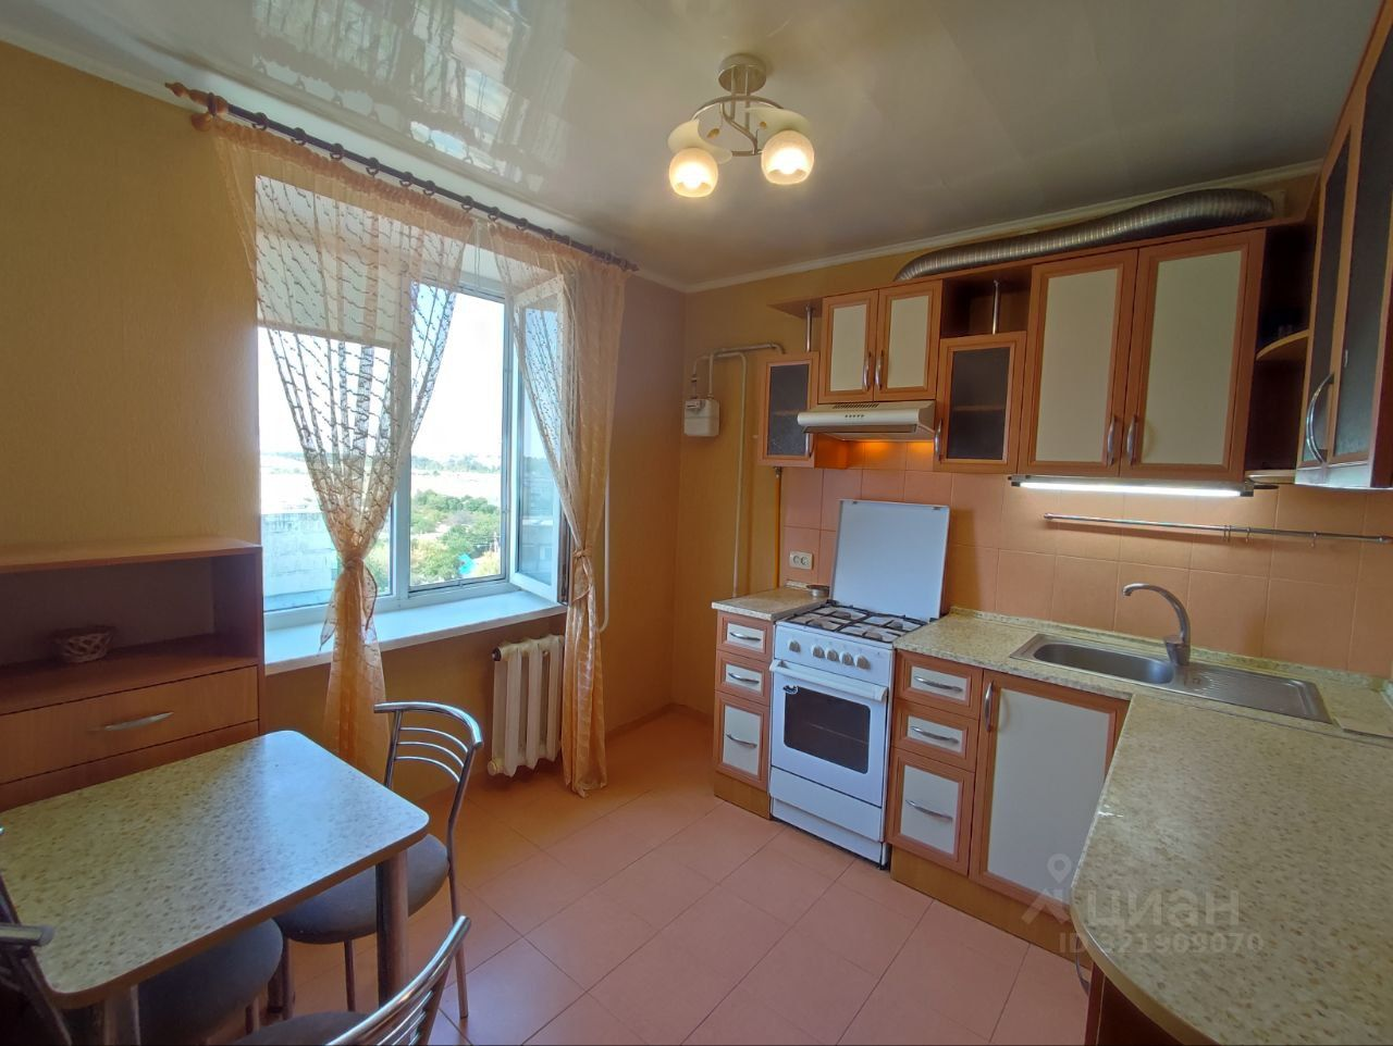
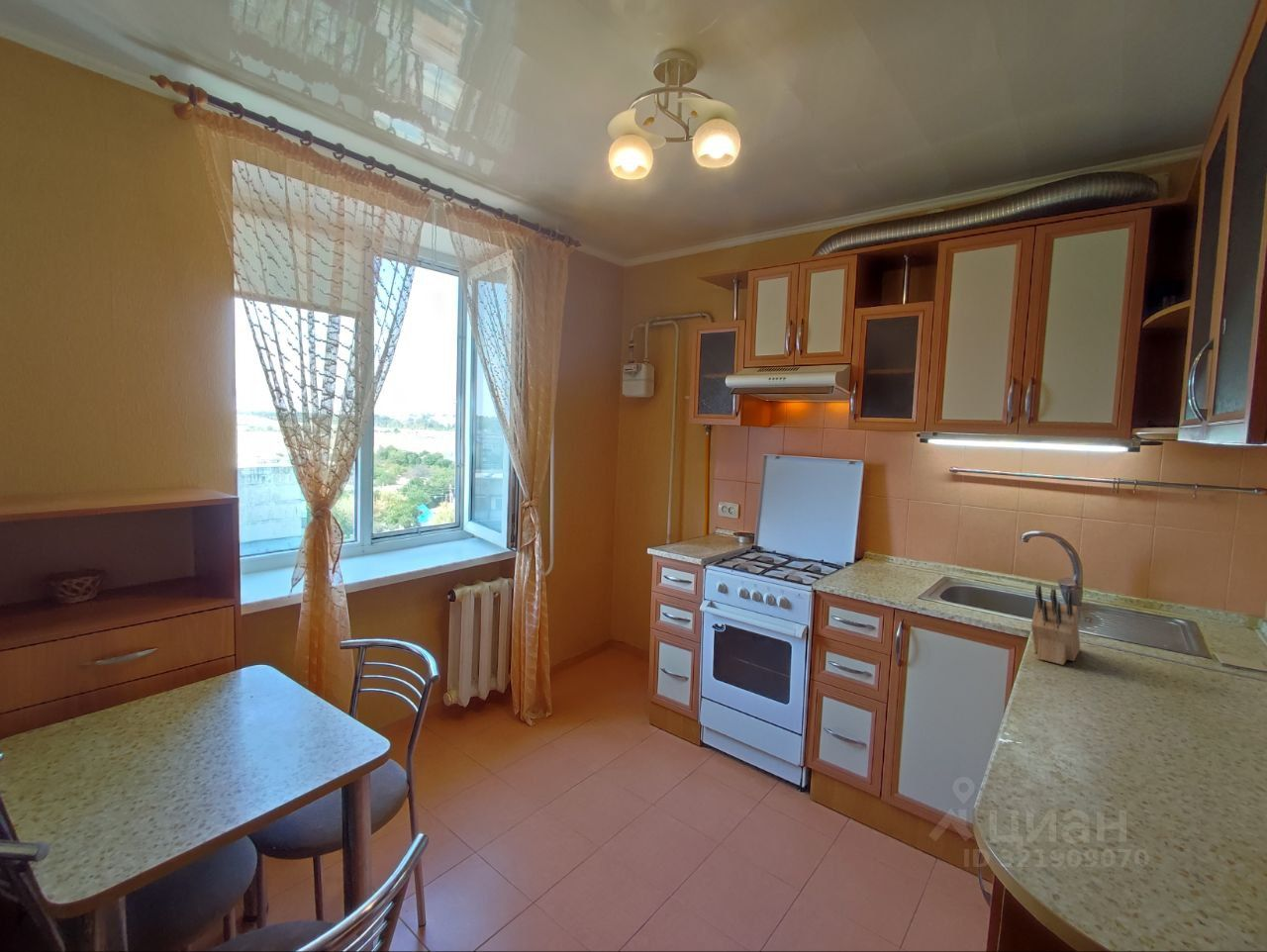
+ knife block (1056, 619)
